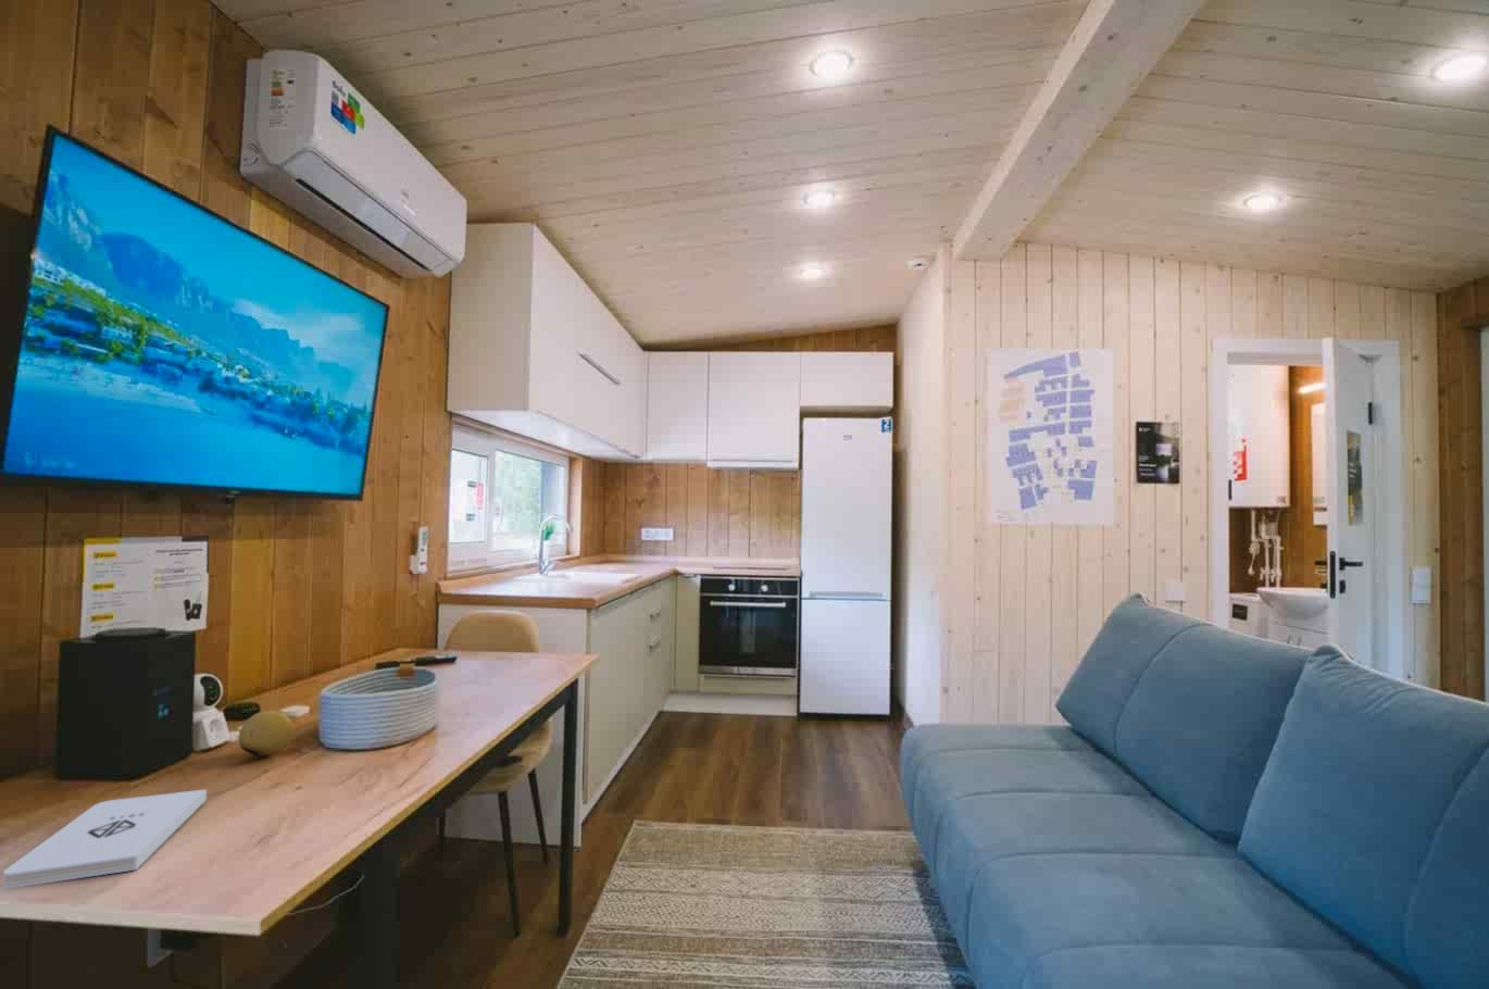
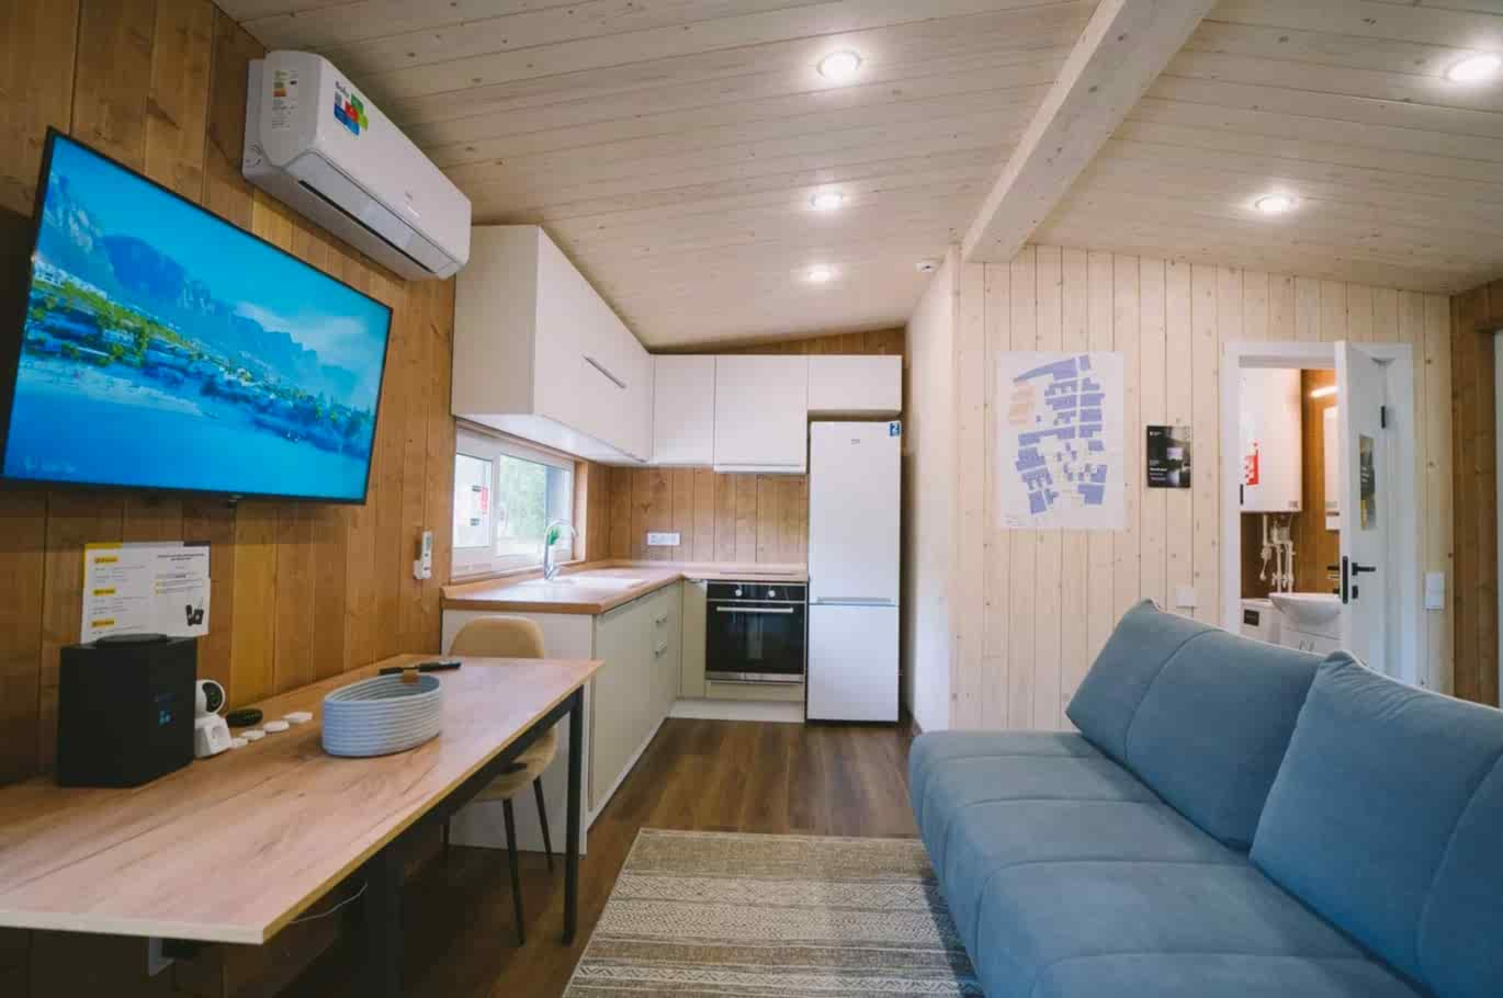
- notepad (115, 832)
- fruit (266, 733)
